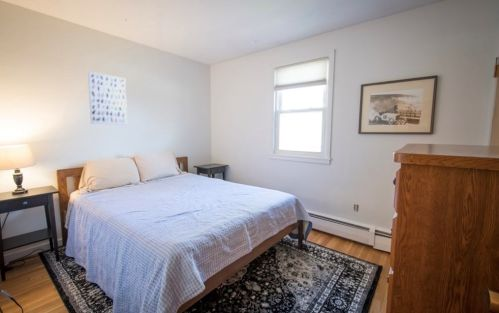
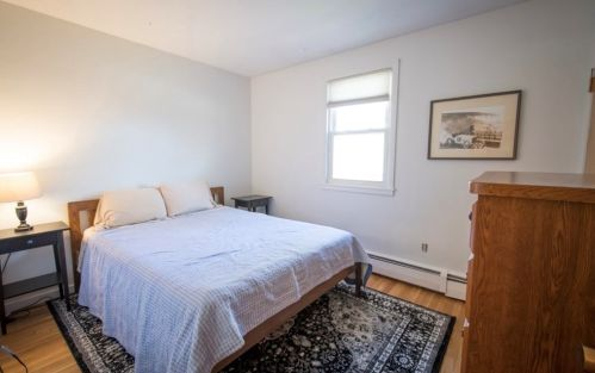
- wall art (108, 100)
